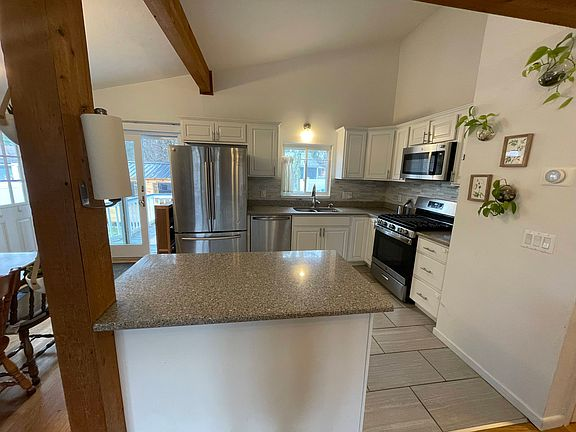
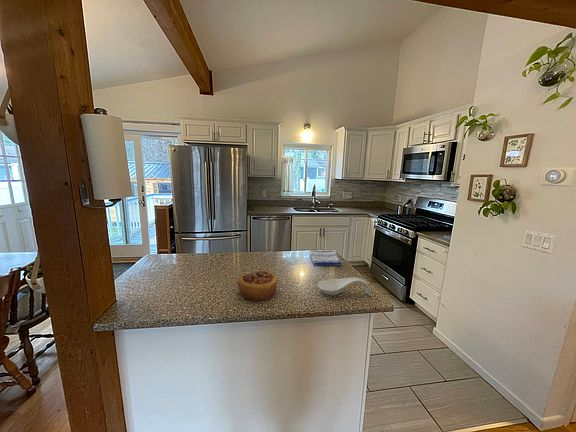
+ dish towel (324, 257)
+ spoon rest (344, 285)
+ pastry (257, 284)
